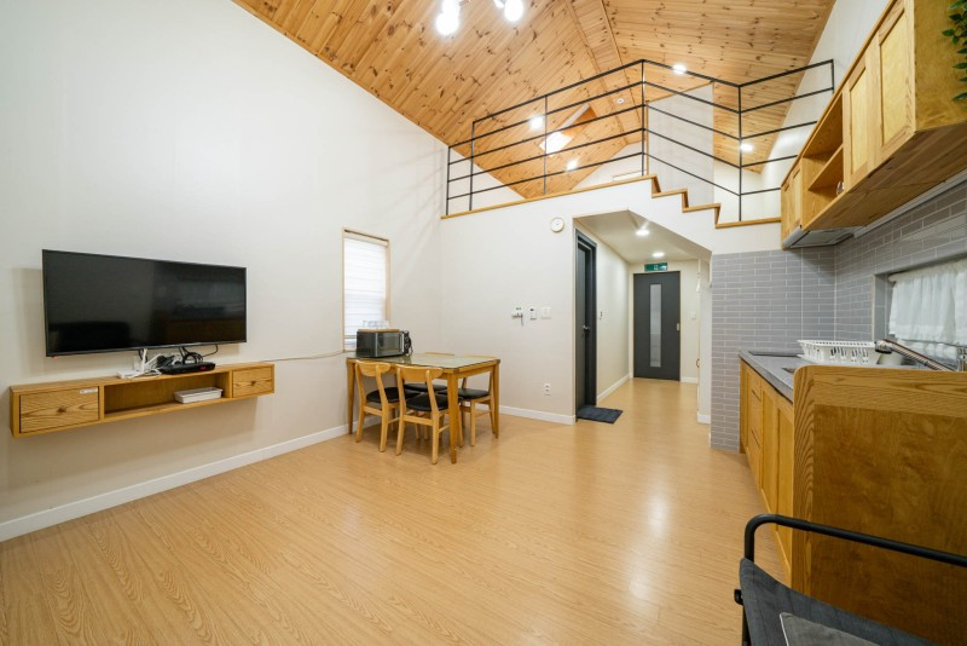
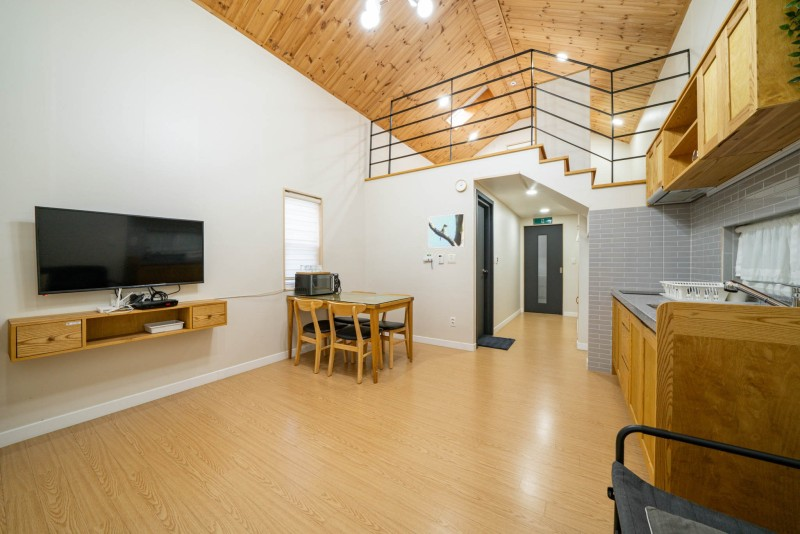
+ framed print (445, 231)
